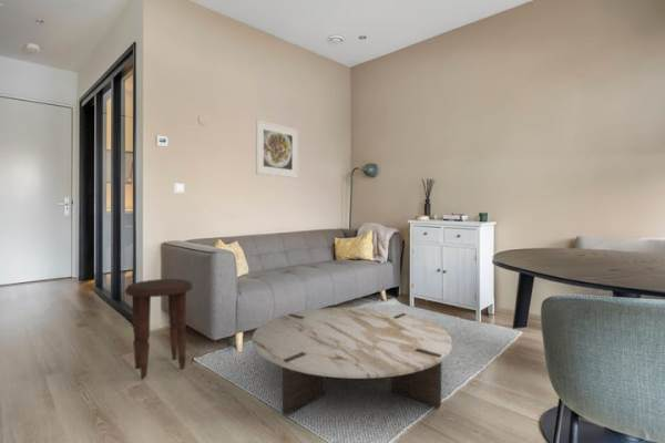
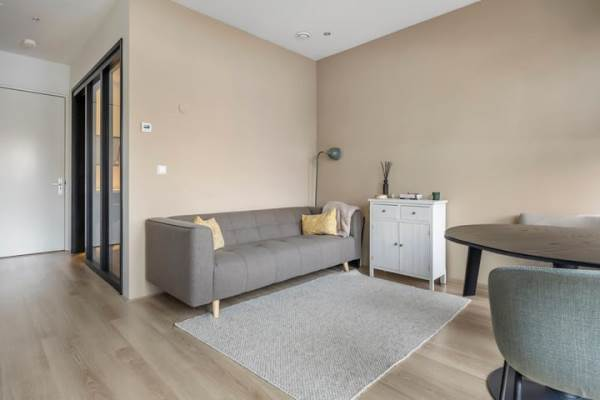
- side table (170, 324)
- coffee table (350, 351)
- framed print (277, 150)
